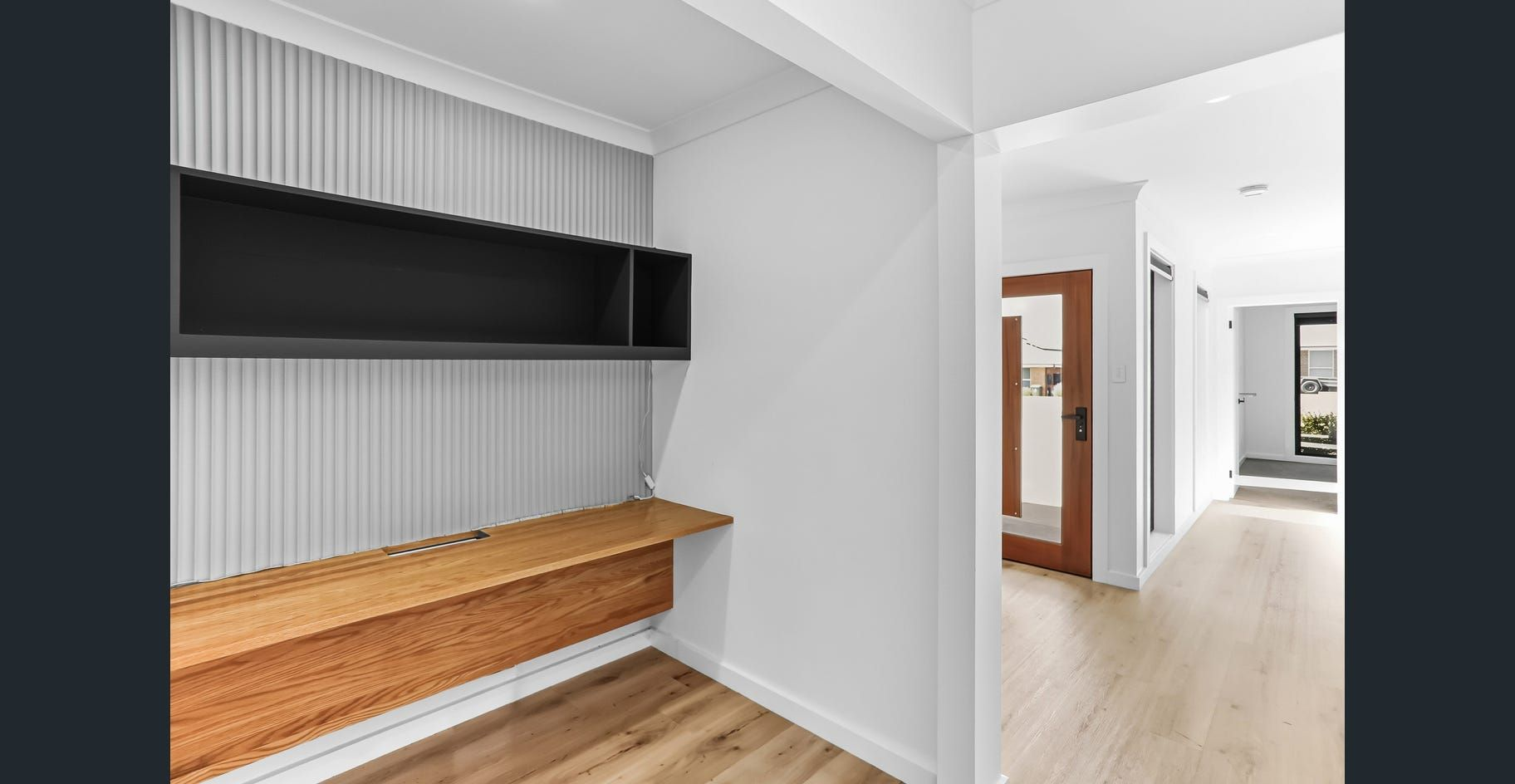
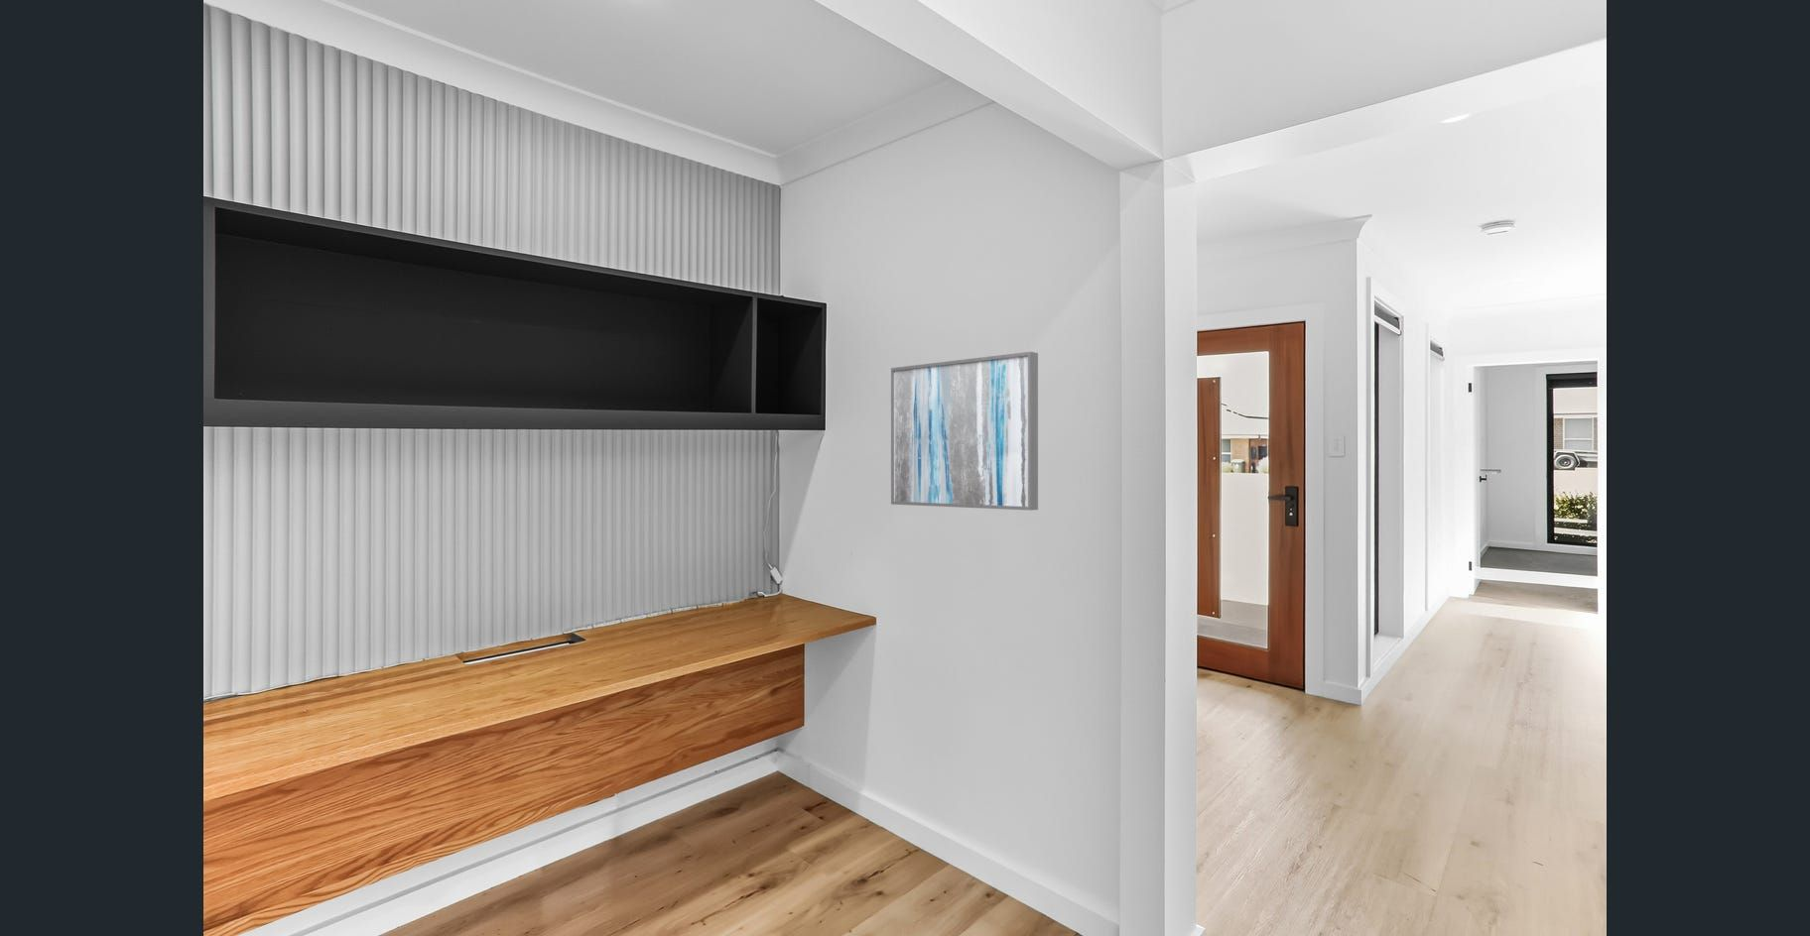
+ wall art (958, 433)
